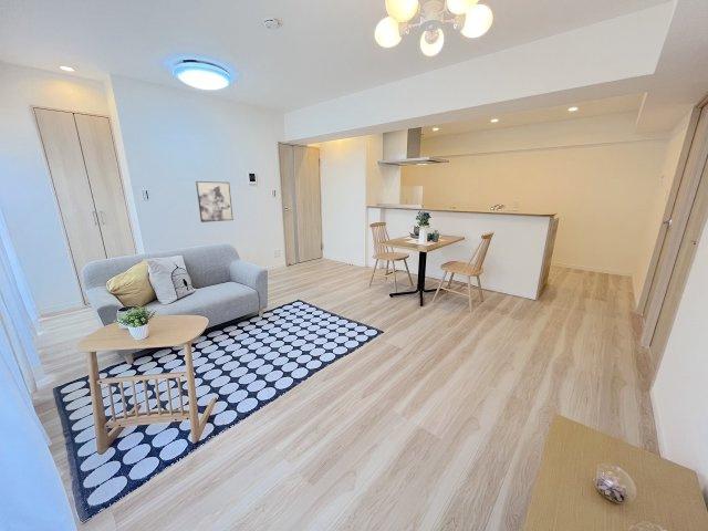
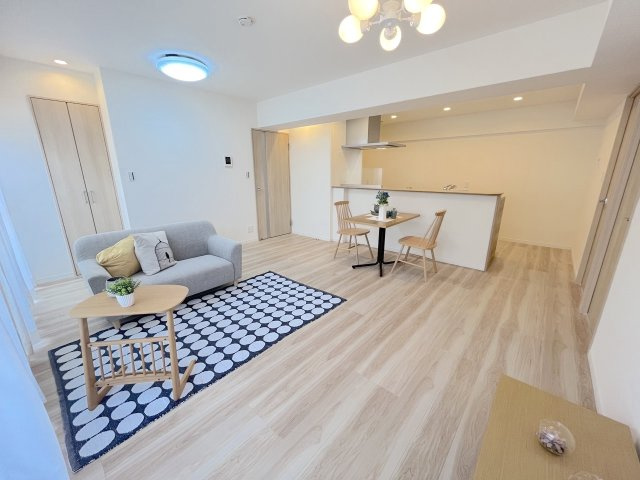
- wall art (215, 201)
